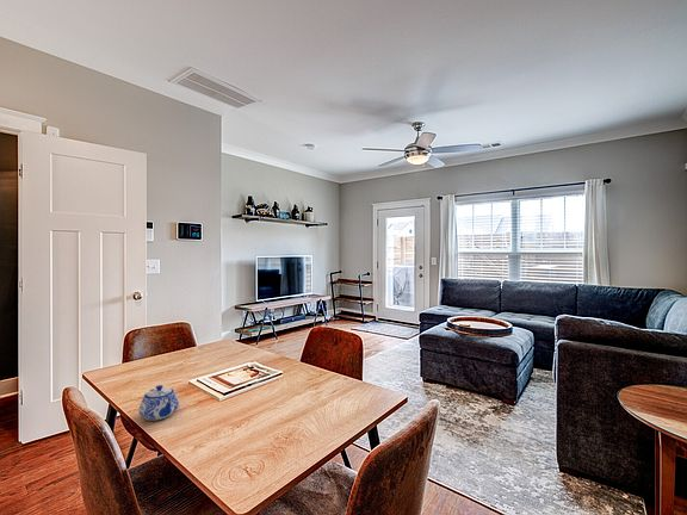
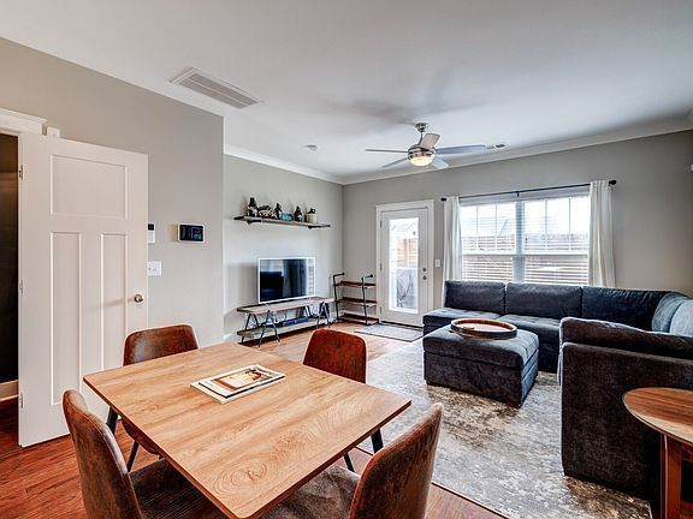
- teapot (160, 401)
